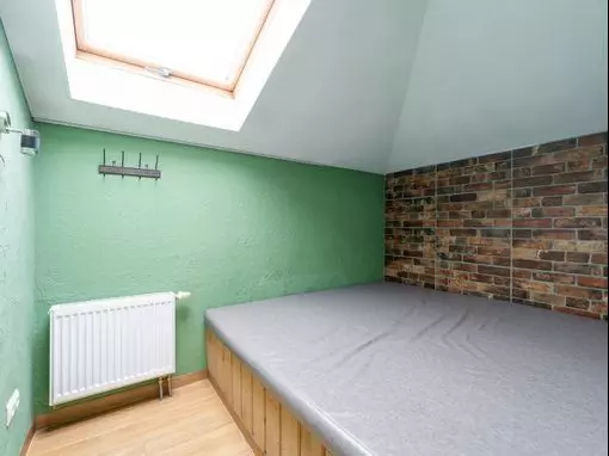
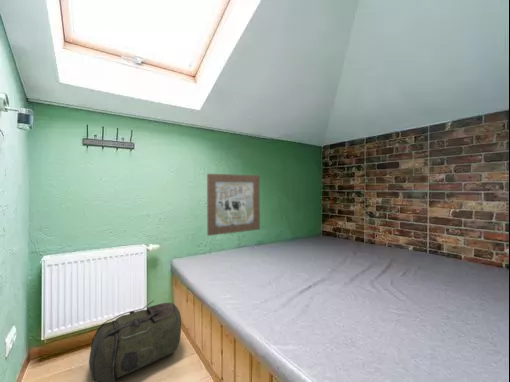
+ backpack (138, 333)
+ wall art (235, 203)
